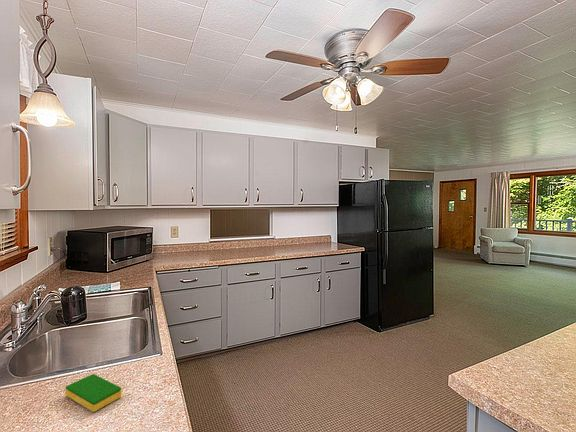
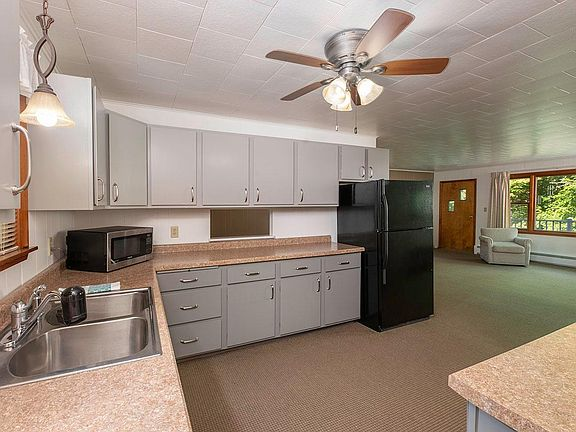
- dish sponge (93, 391)
